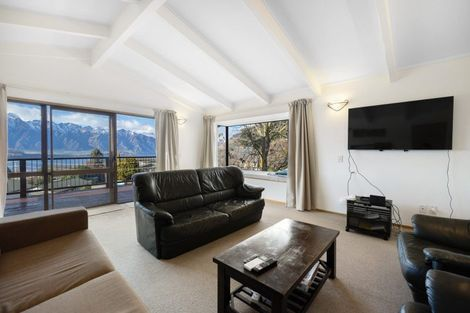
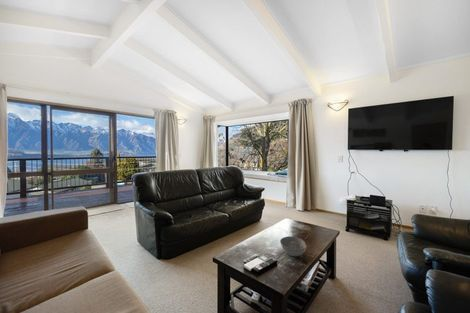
+ bowl (293, 248)
